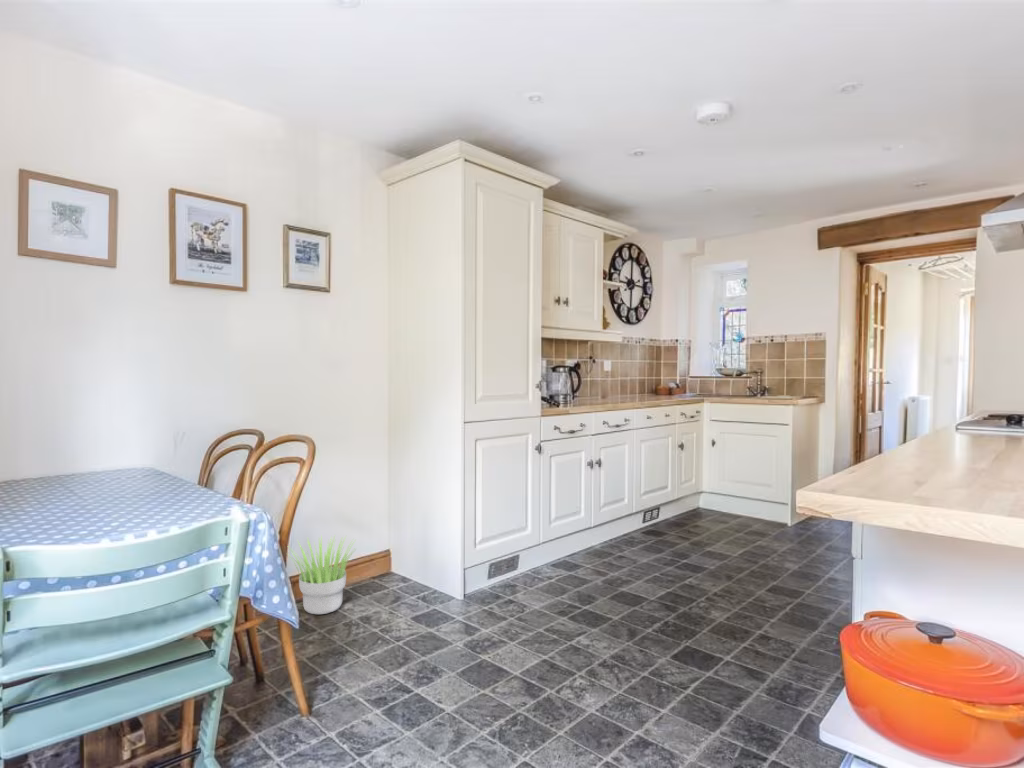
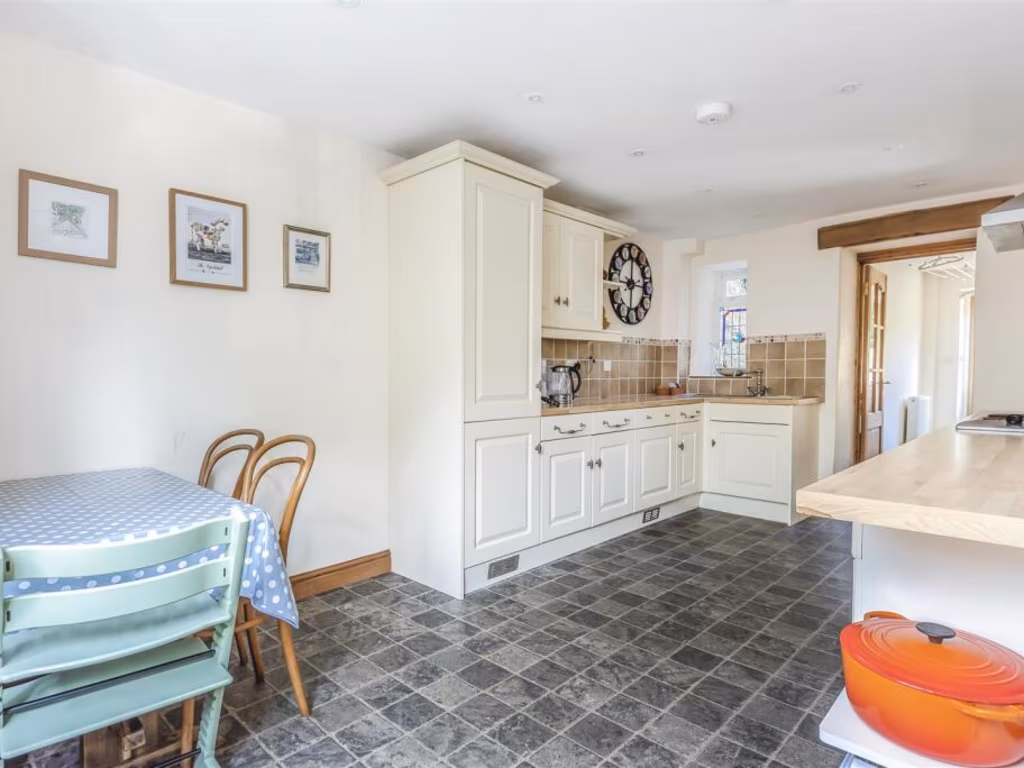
- potted plant (322, 576)
